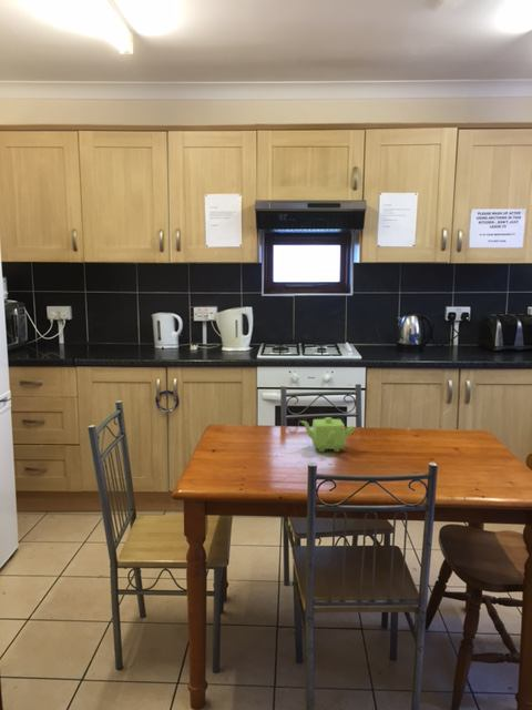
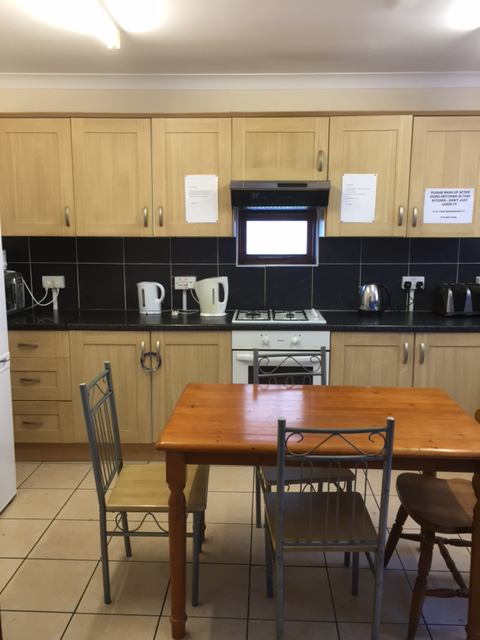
- teapot (327, 433)
